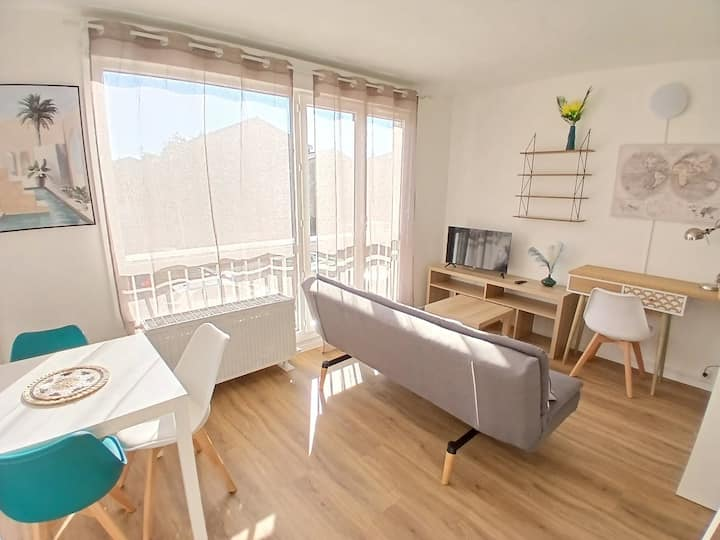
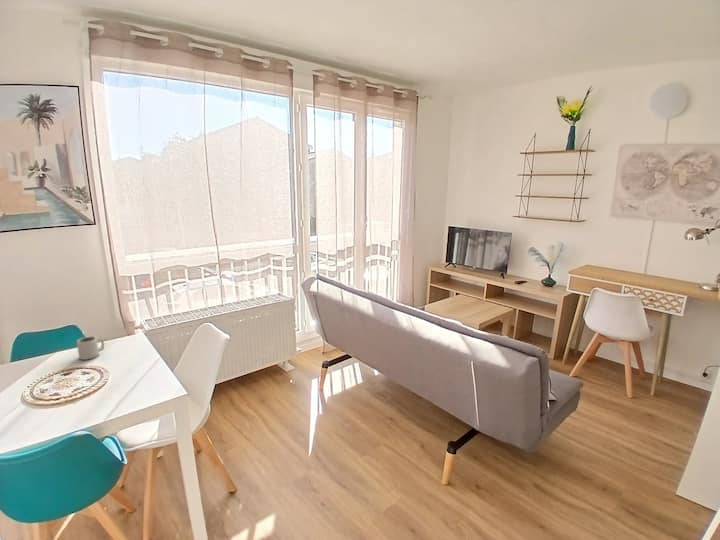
+ cup (91, 347)
